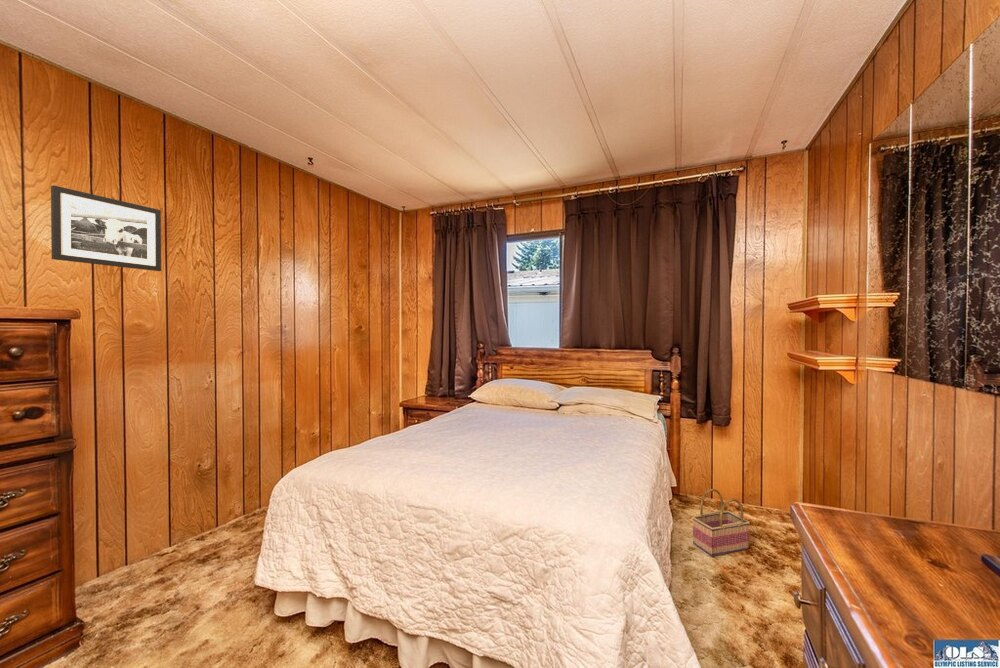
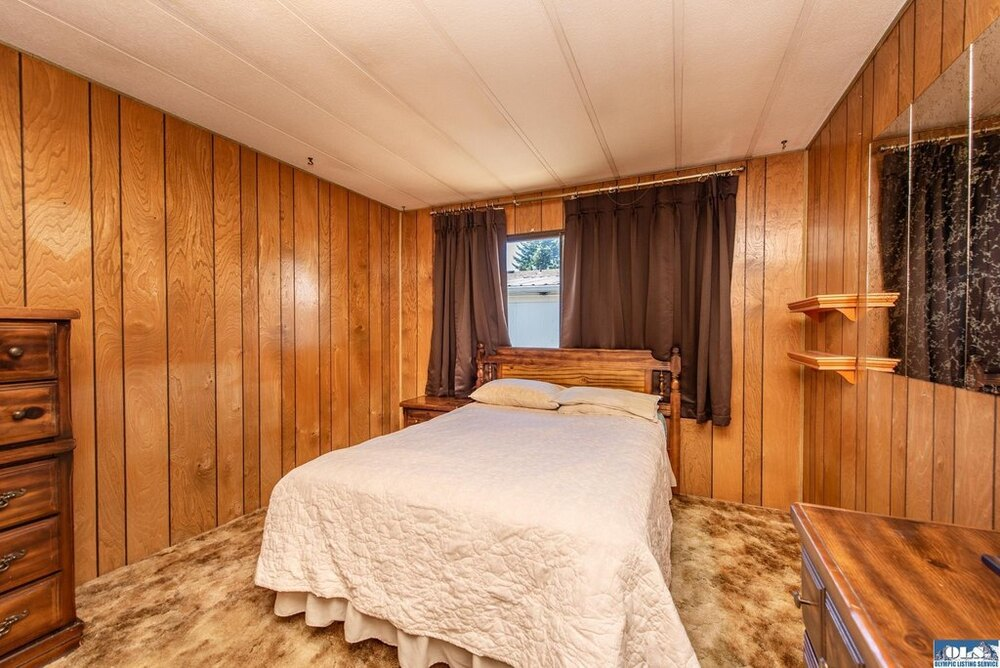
- basket (720, 520)
- picture frame (111, 232)
